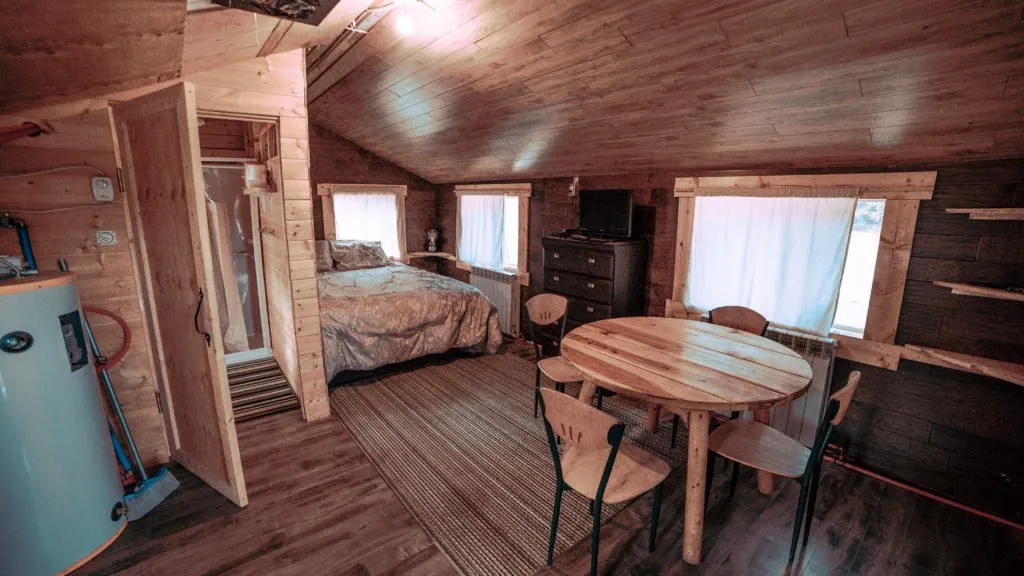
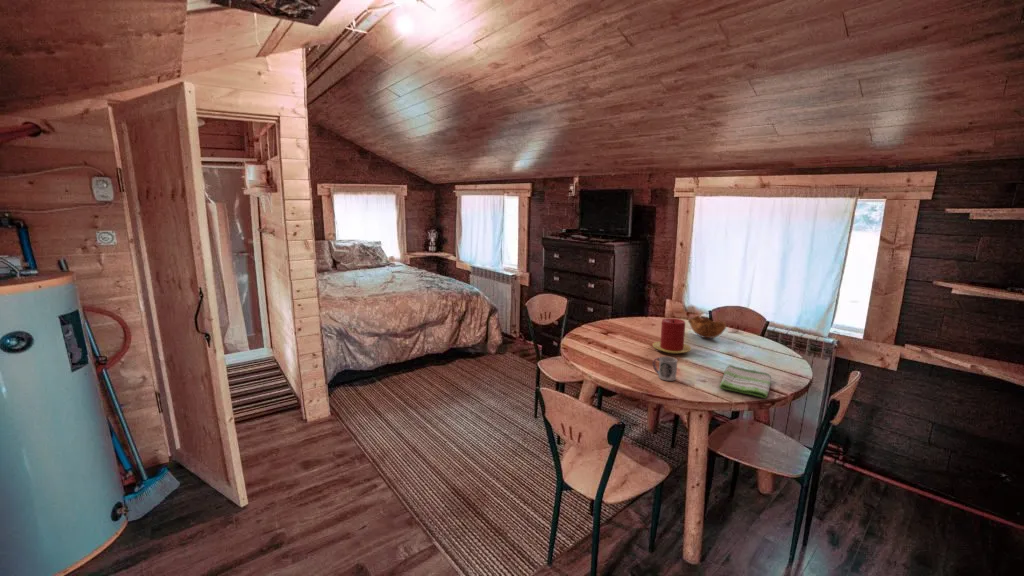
+ candle (672, 335)
+ dish towel (745, 380)
+ cup (664, 367)
+ bowl (706, 327)
